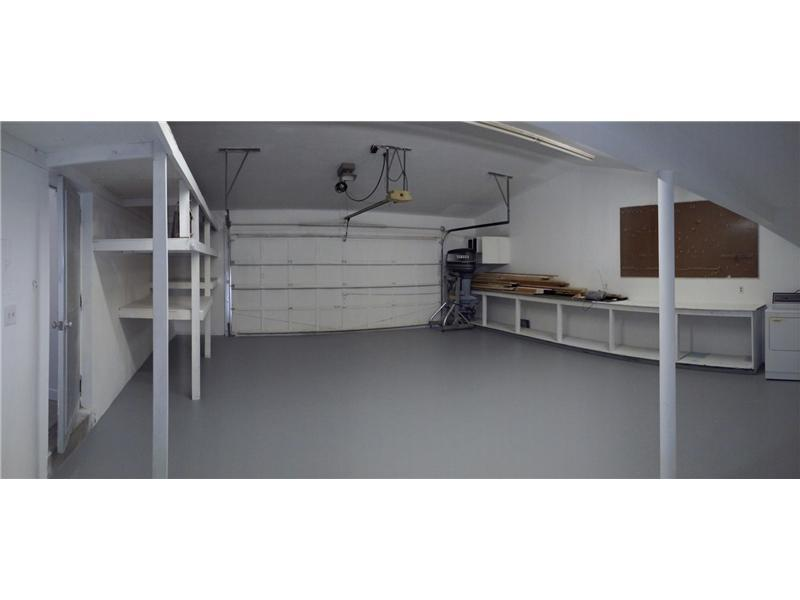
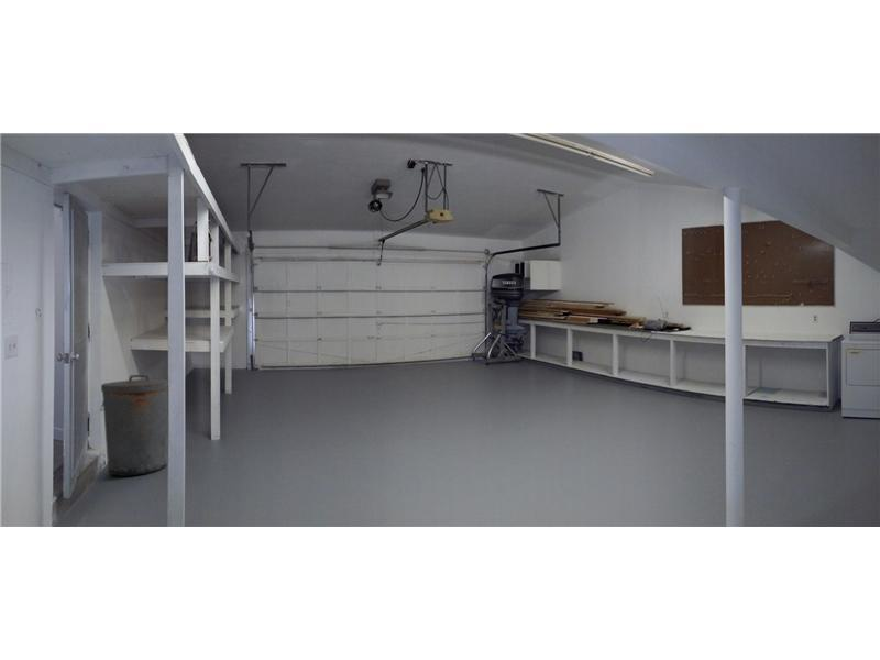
+ trash can (139, 421)
